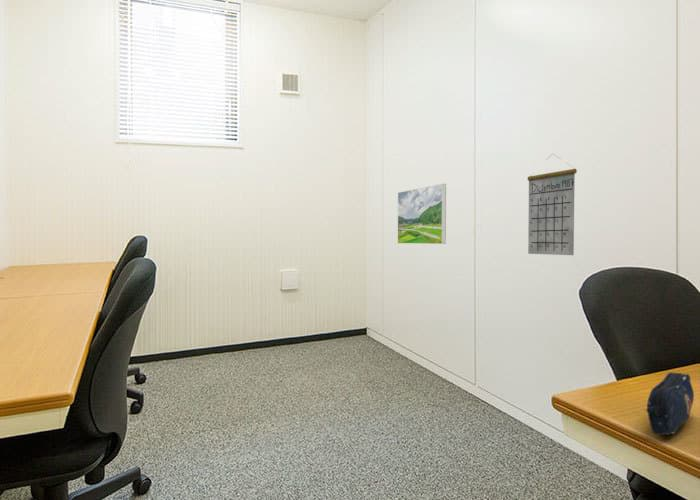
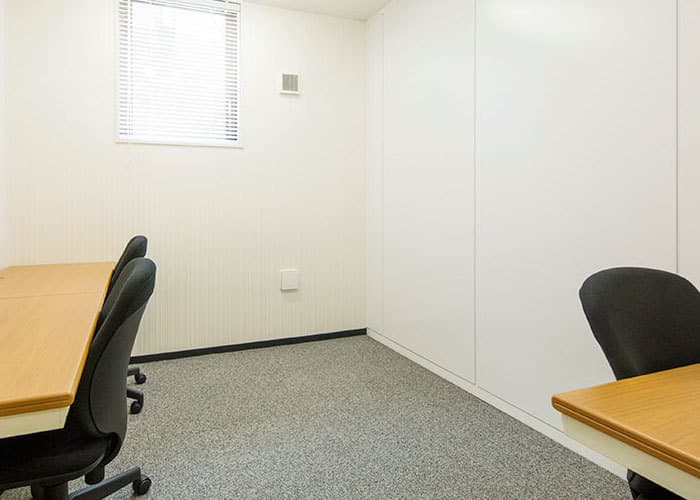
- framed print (419, 216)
- pencil case (671, 402)
- calendar (550, 203)
